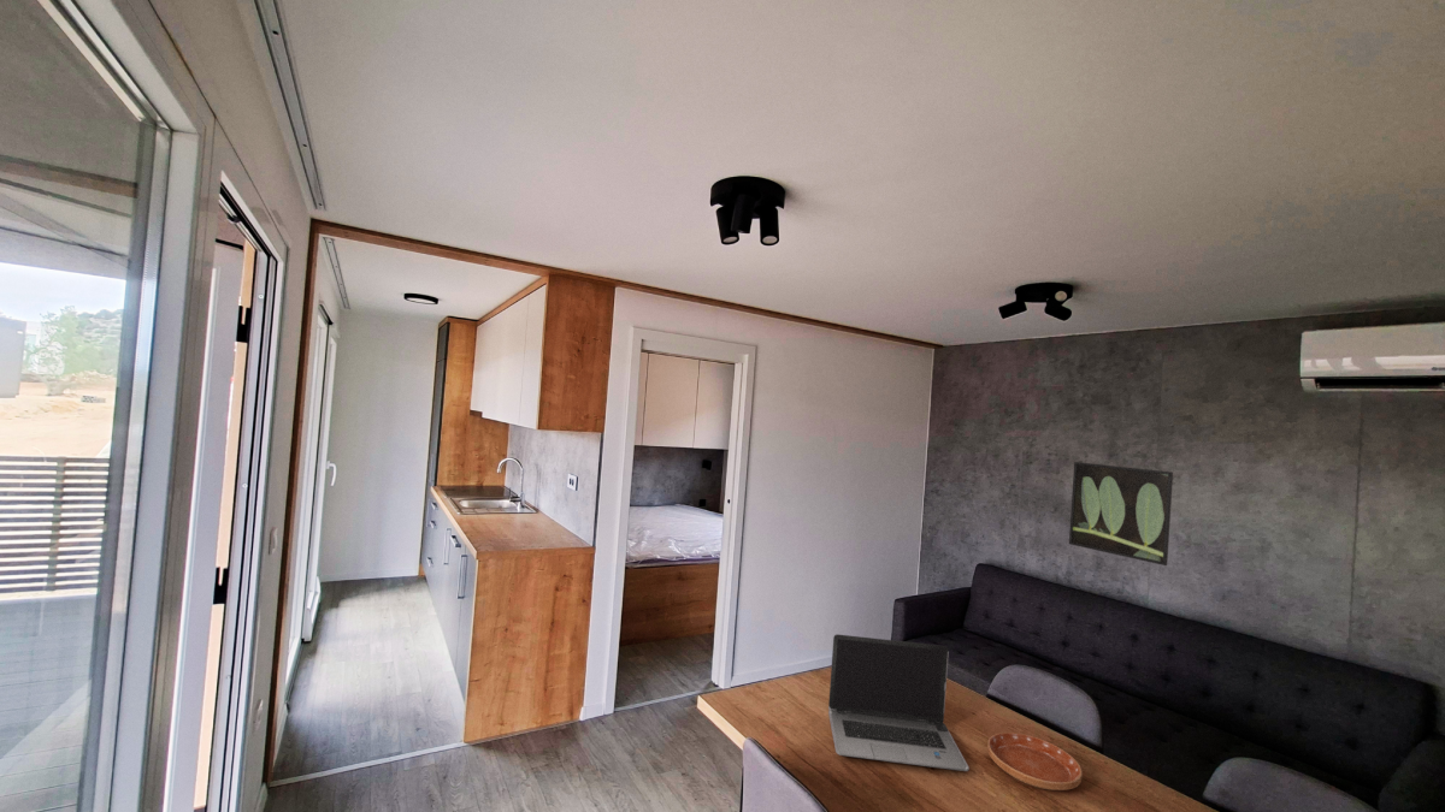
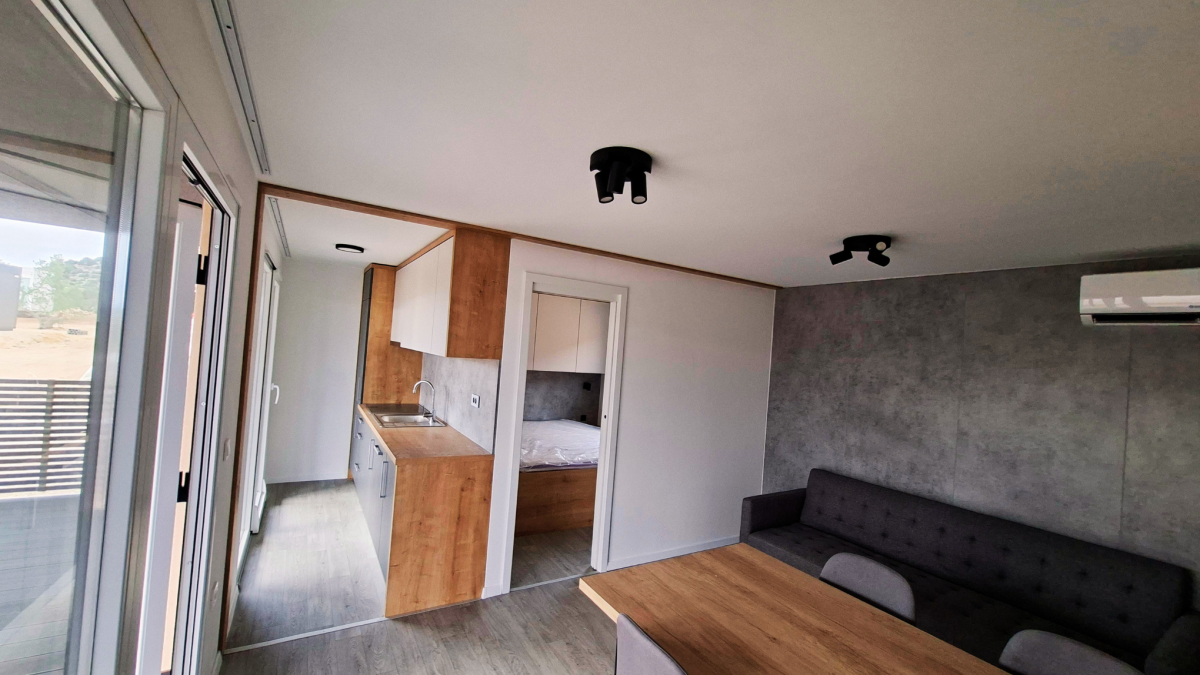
- laptop computer (896, 699)
- saucer (1032, 761)
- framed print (1117, 510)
